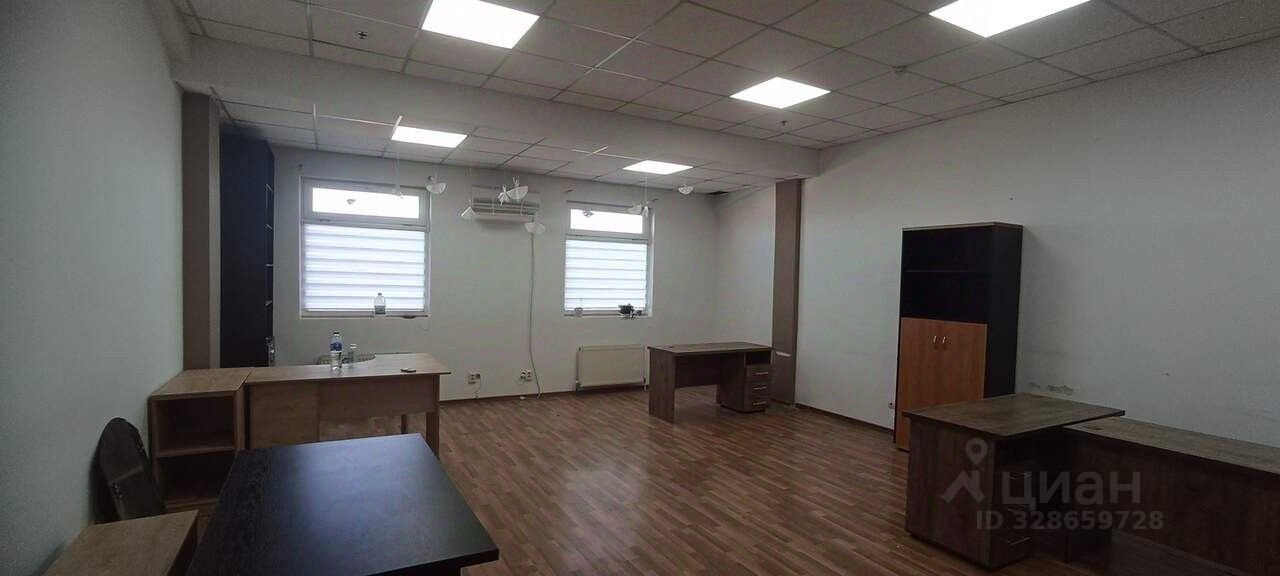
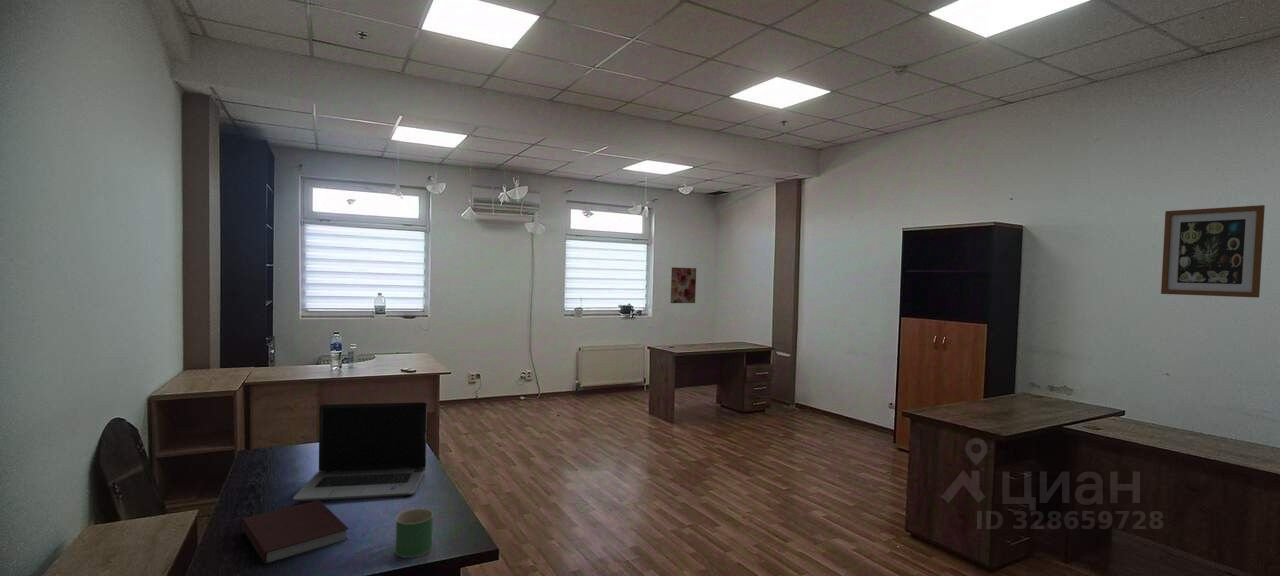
+ laptop computer (365, 449)
+ wall art (683, 285)
+ wall art (1209, 252)
+ mug (412, 530)
+ notebook (294, 529)
